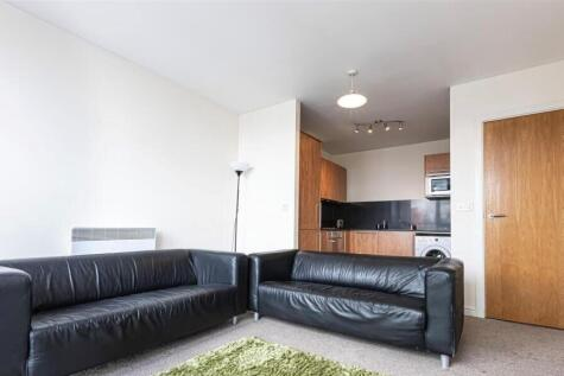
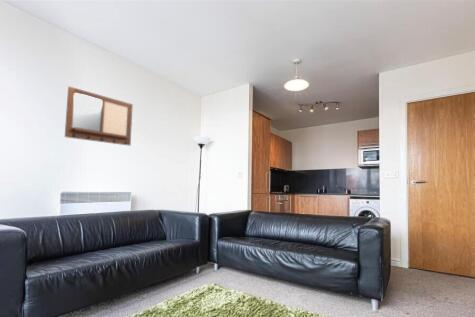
+ writing board (103, 118)
